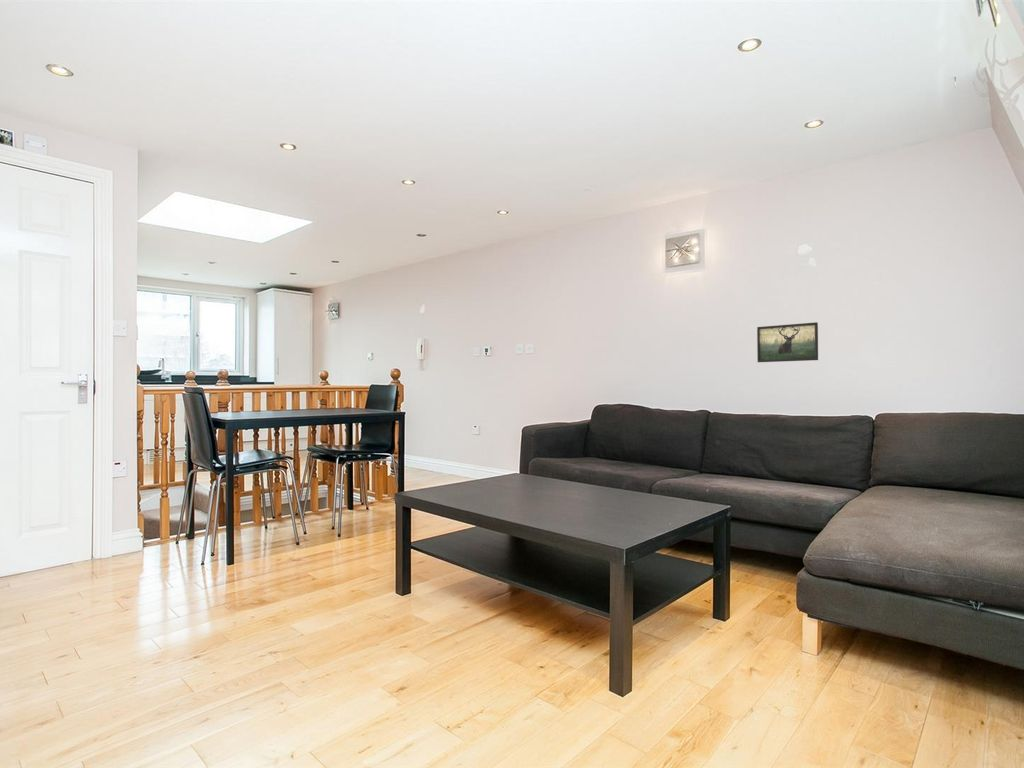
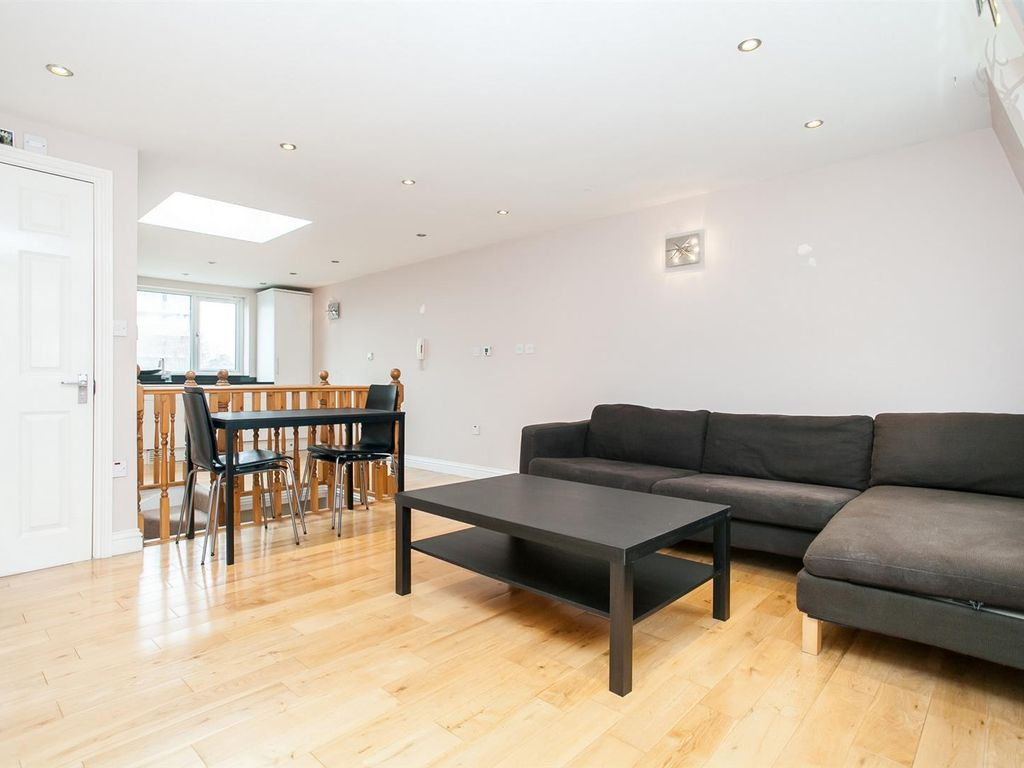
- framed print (786, 343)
